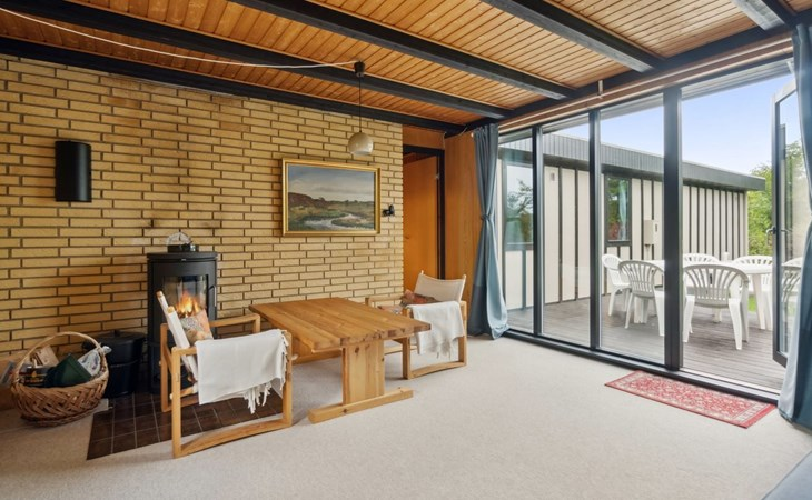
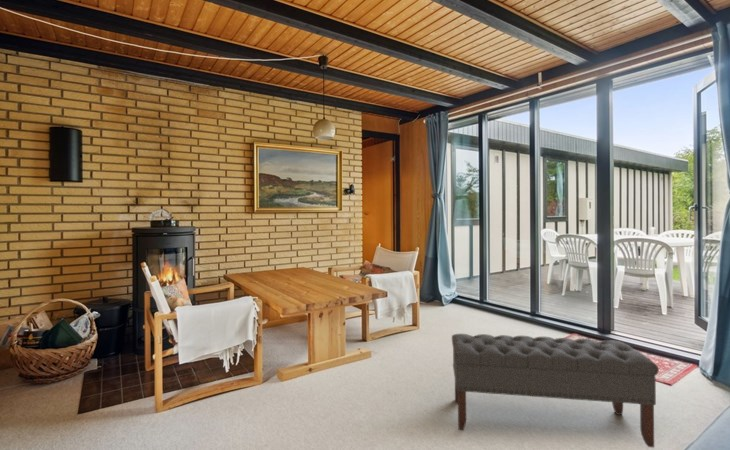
+ bench (542, 382)
